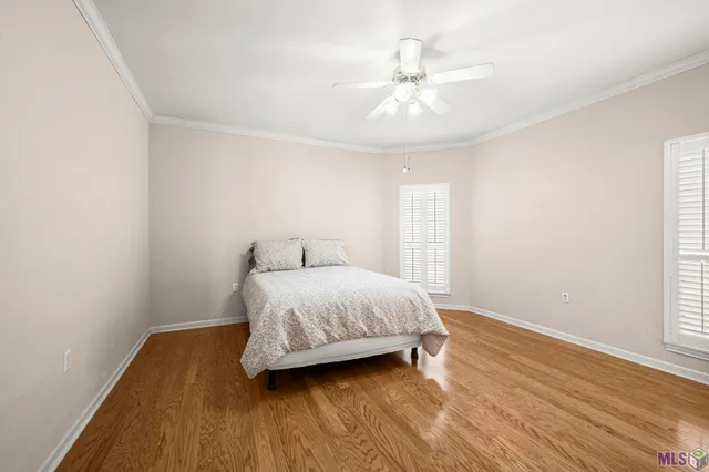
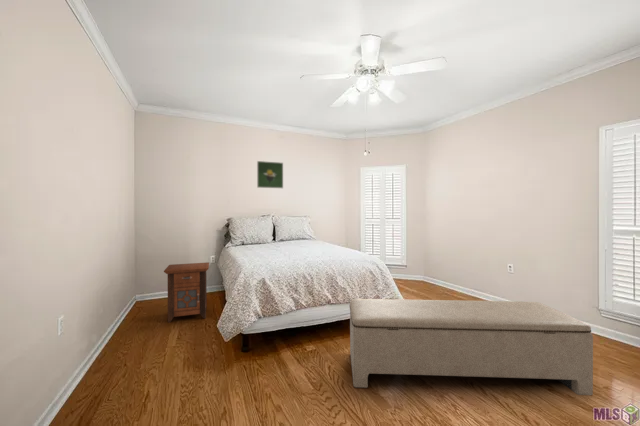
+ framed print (270, 175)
+ nightstand (188, 290)
+ bench (455, 339)
